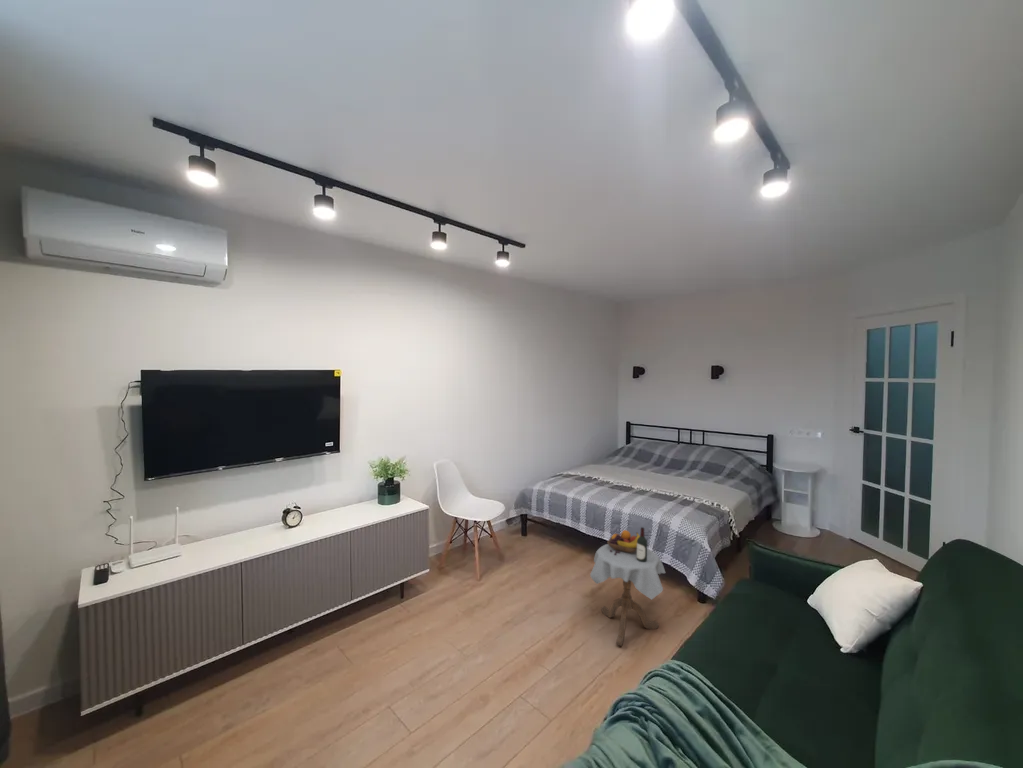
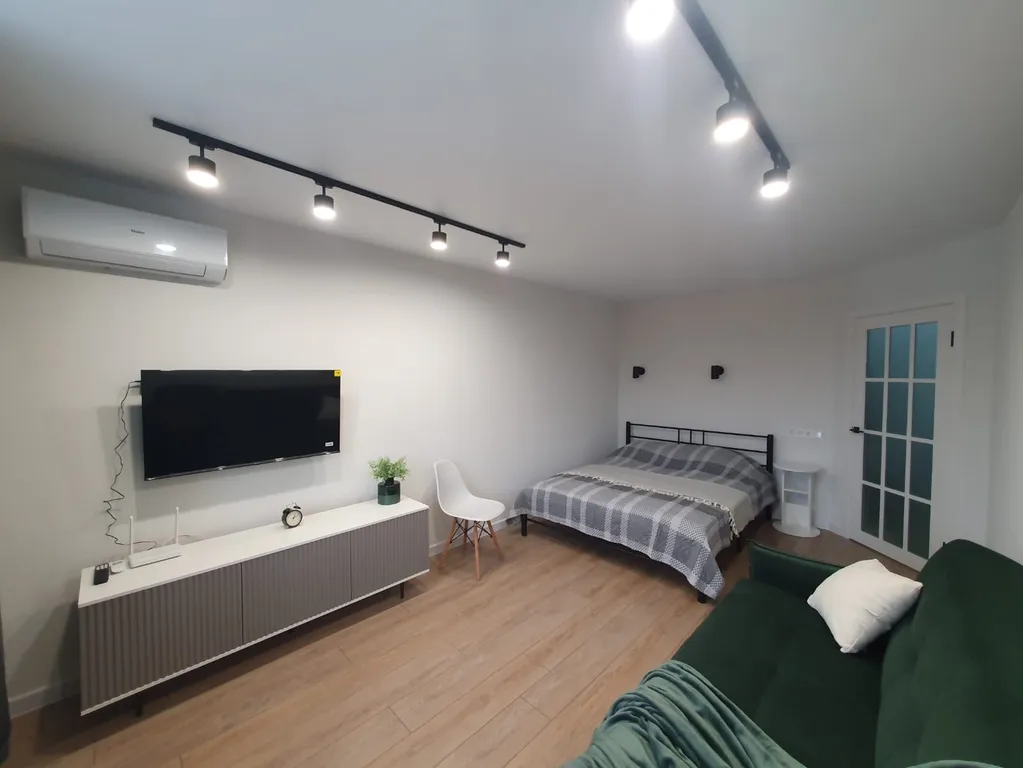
- side table (627, 574)
